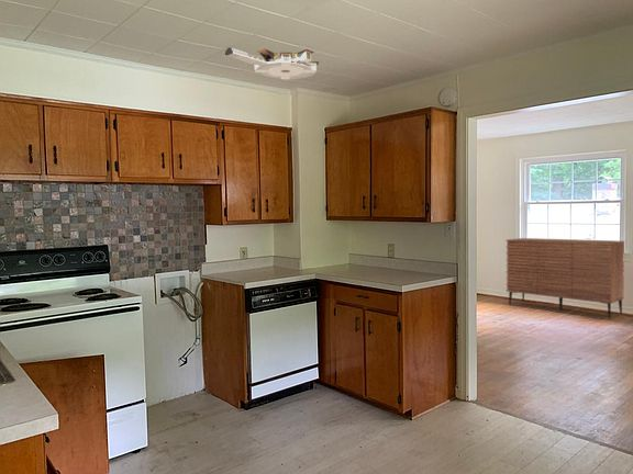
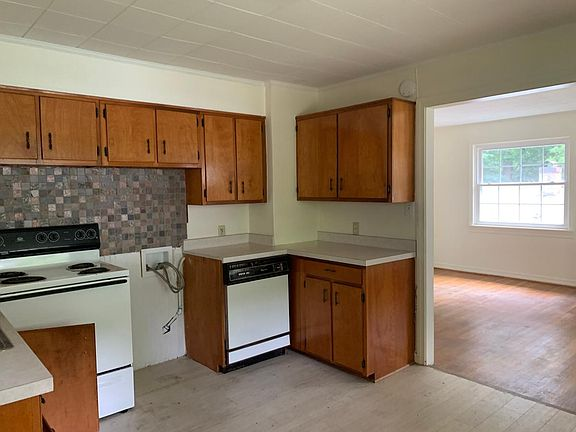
- sideboard (562, 274)
- architectural model (274, 60)
